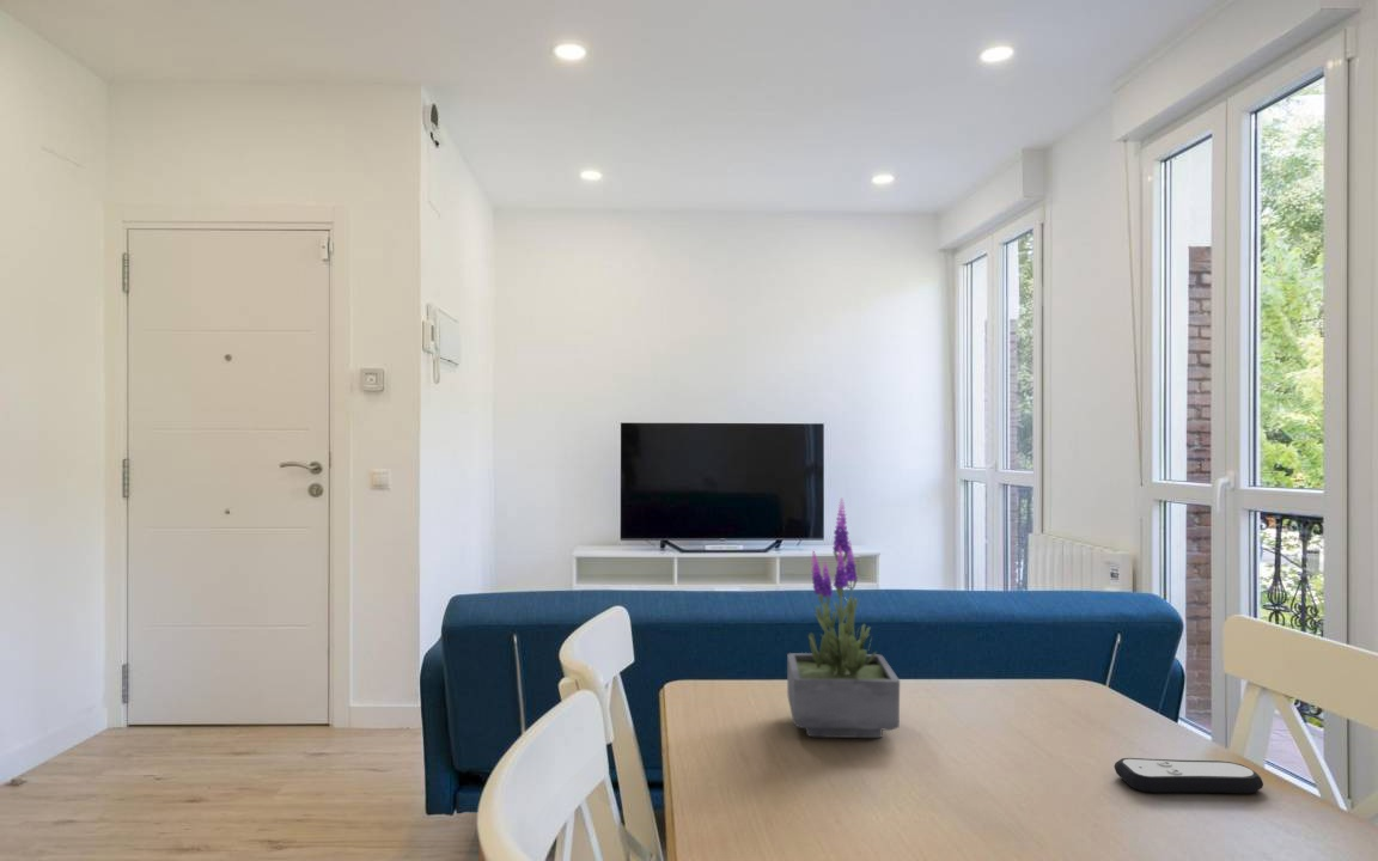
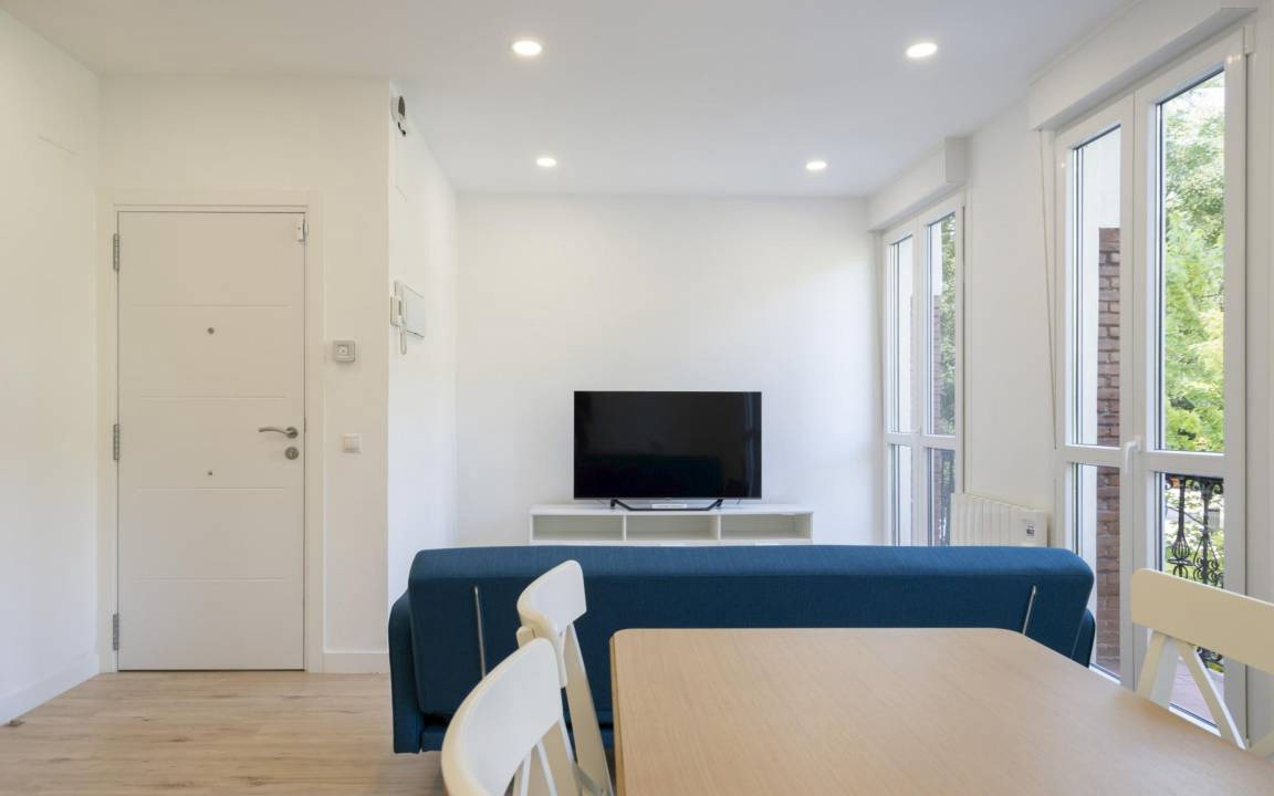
- remote control (1188, 775)
- potted plant (840, 611)
